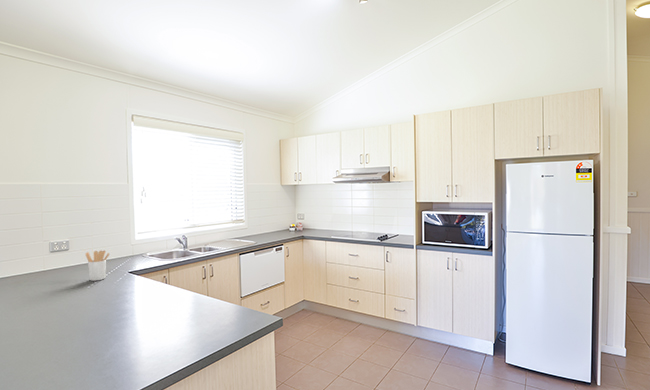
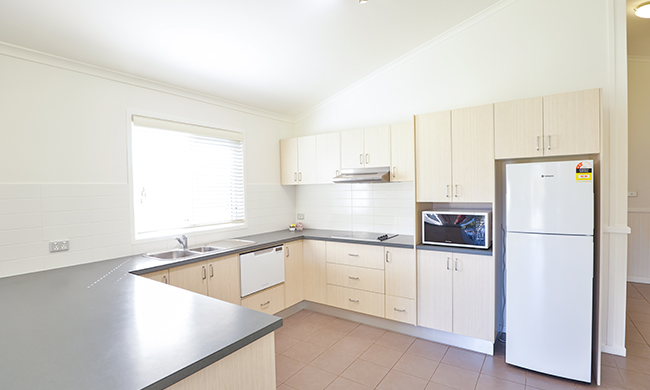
- utensil holder (98, 264)
